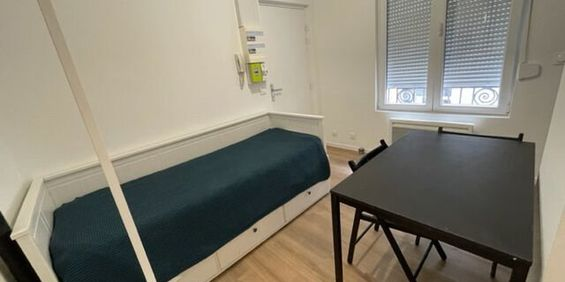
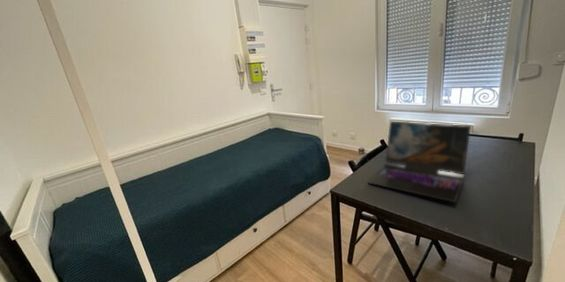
+ laptop (417, 156)
